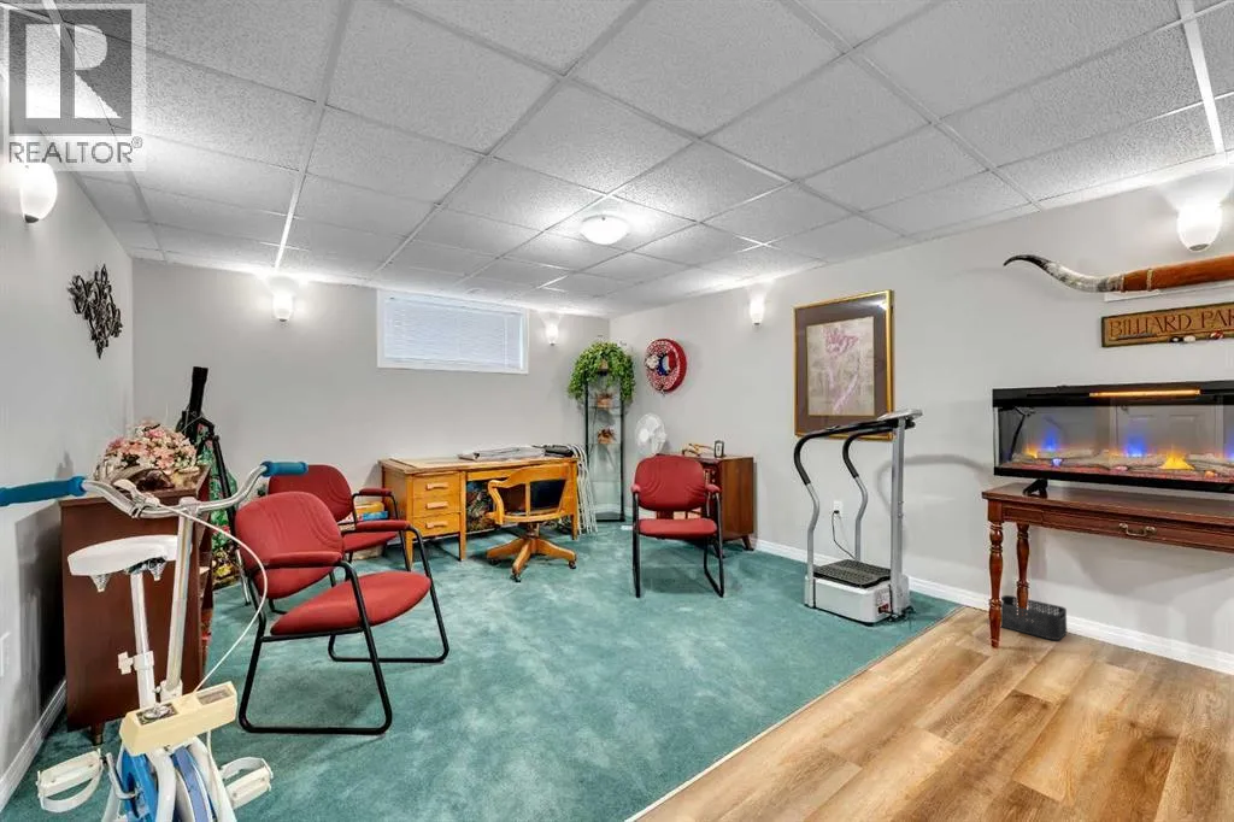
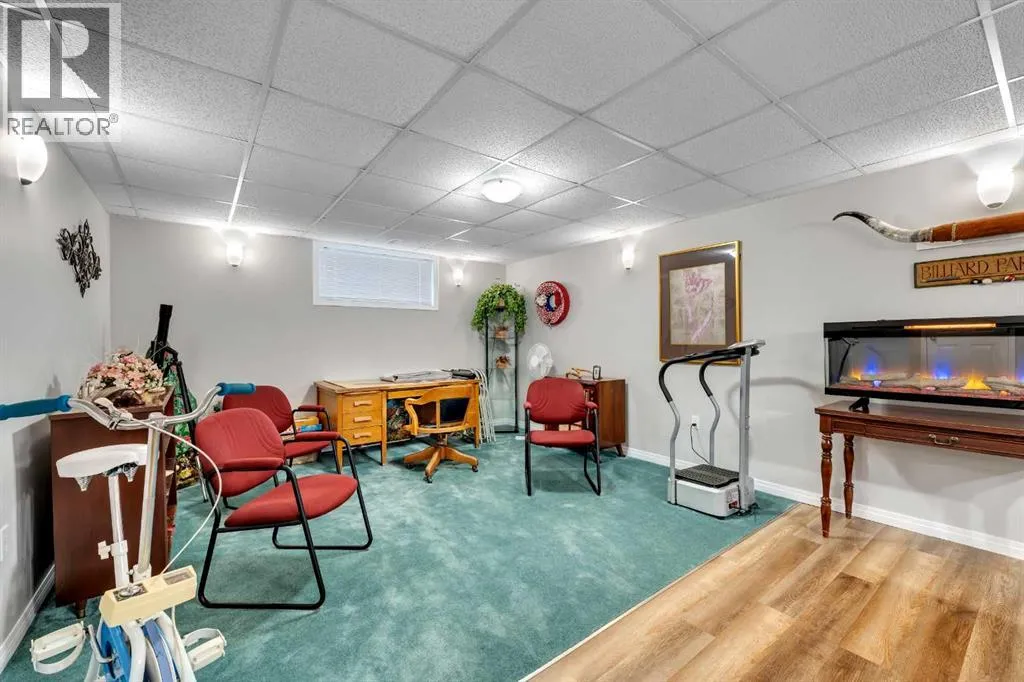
- storage bin (1030, 616)
